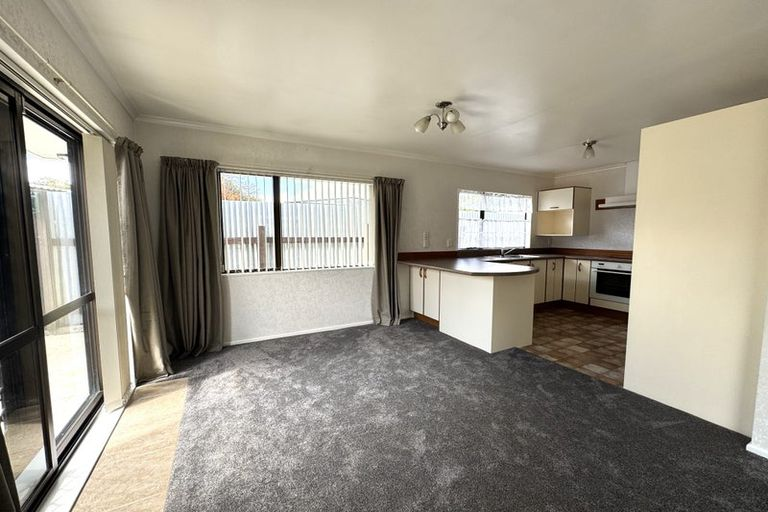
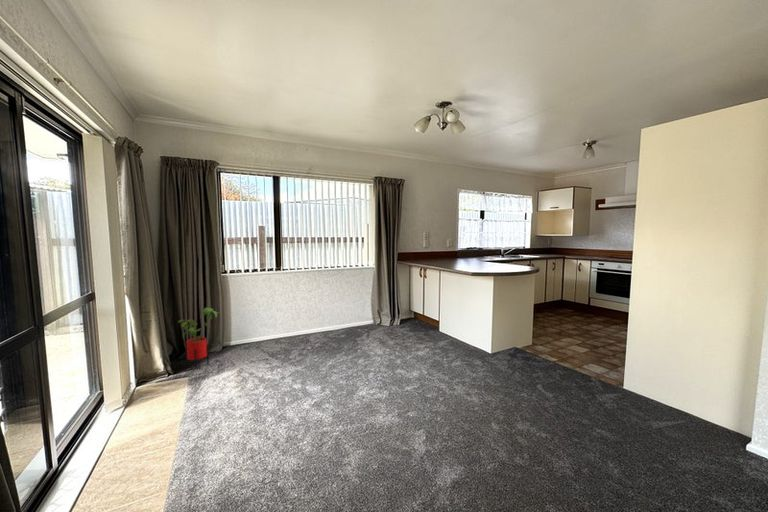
+ house plant (198, 336)
